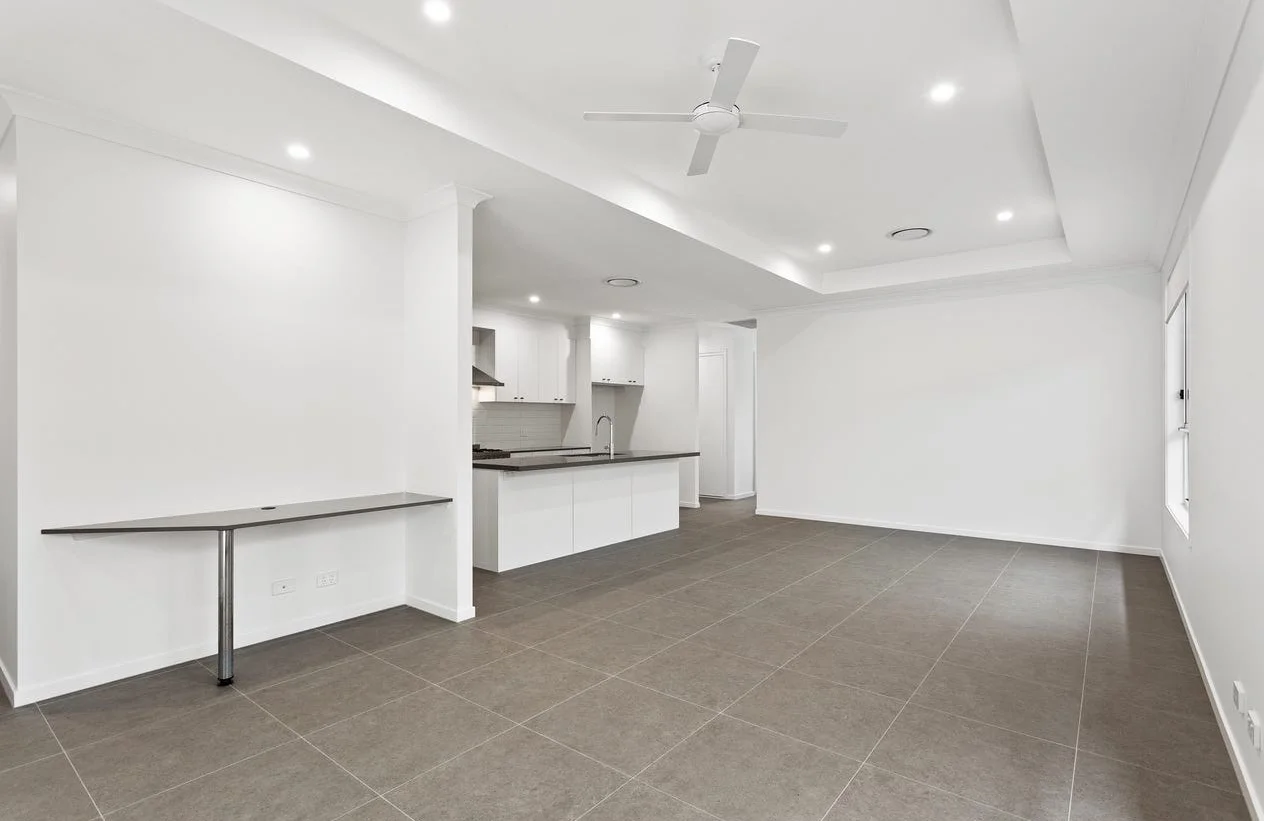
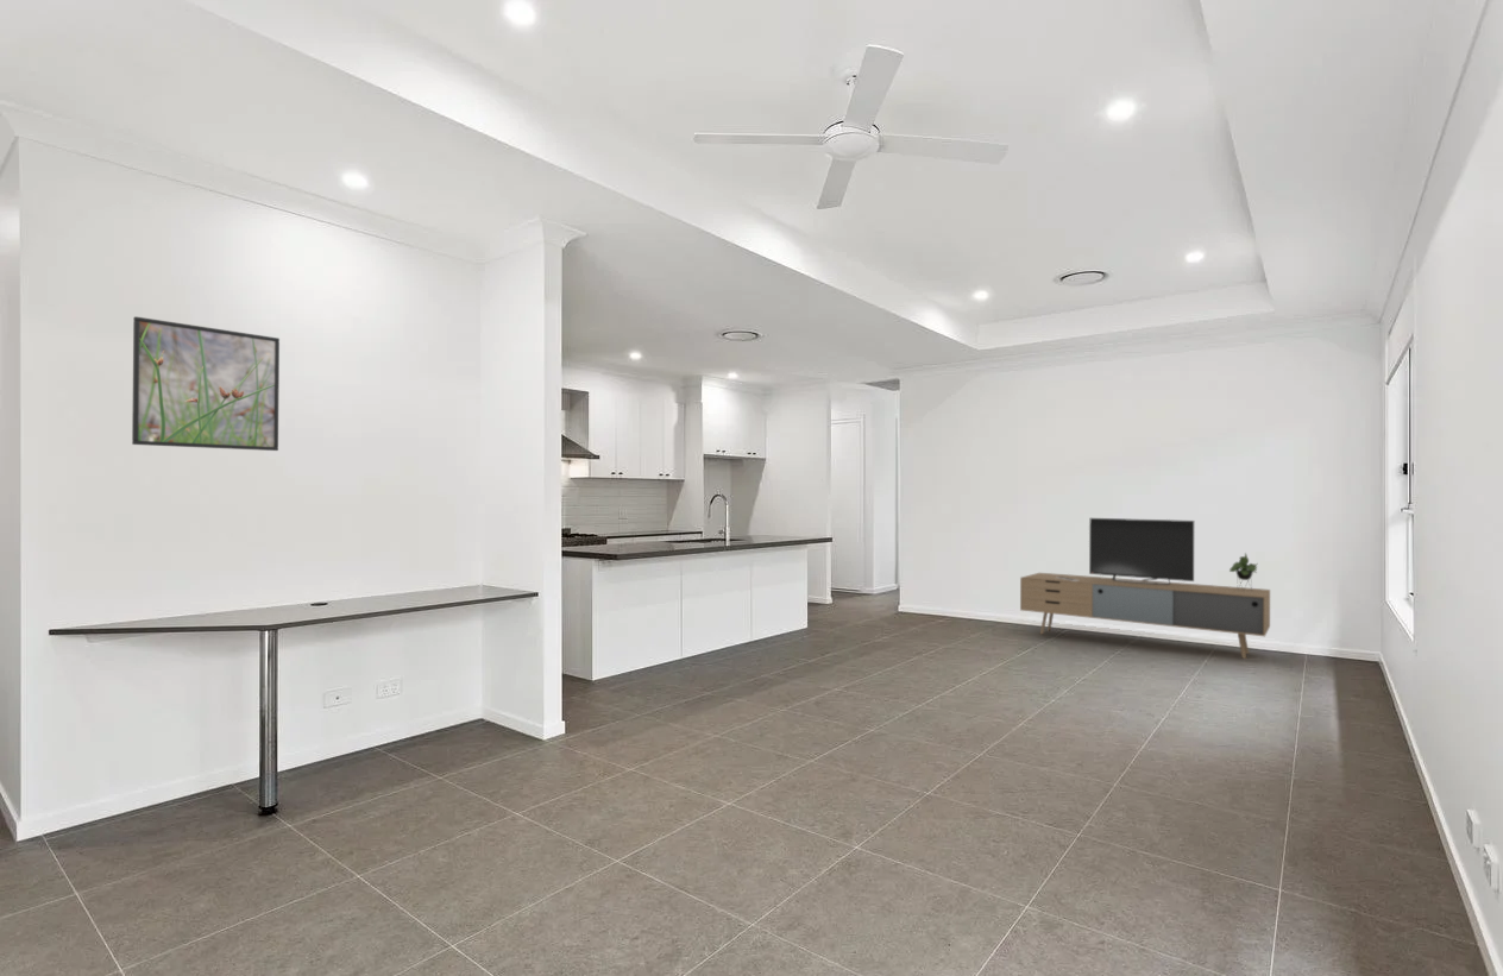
+ media console (1138, 580)
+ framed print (210, 388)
